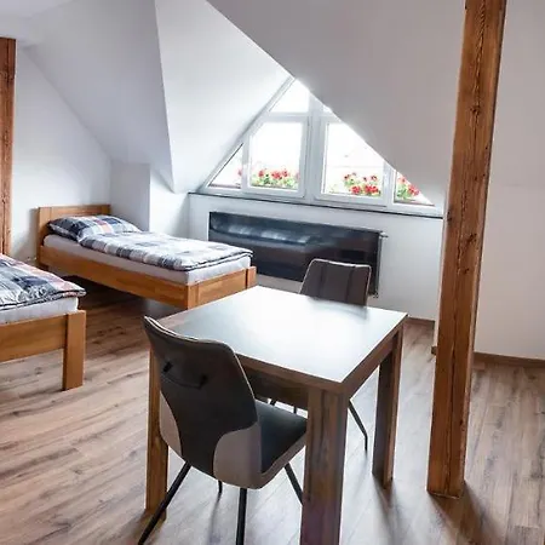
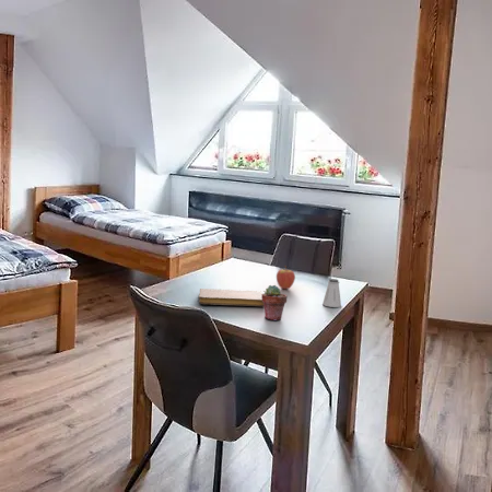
+ notebook (231, 296)
+ saltshaker (332, 292)
+ fruit (285, 277)
+ potted succulent (273, 301)
